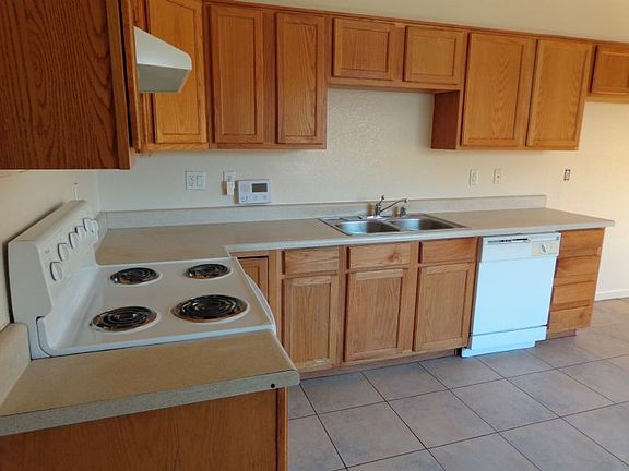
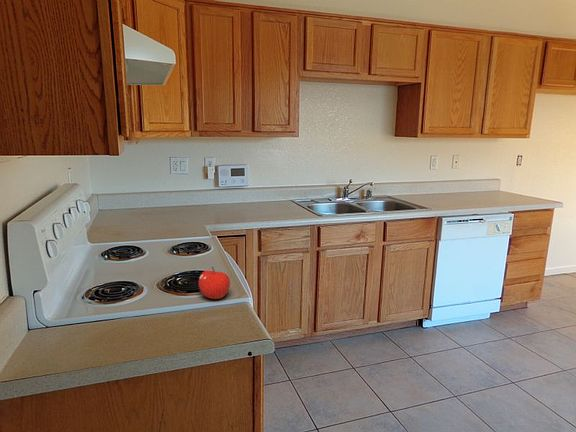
+ fruit (214, 282)
